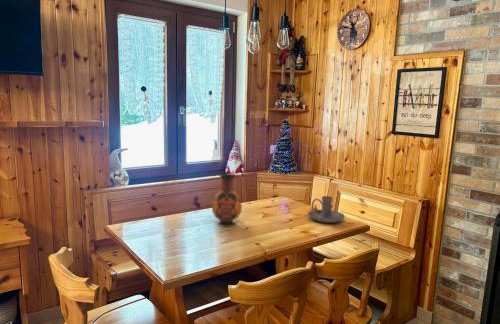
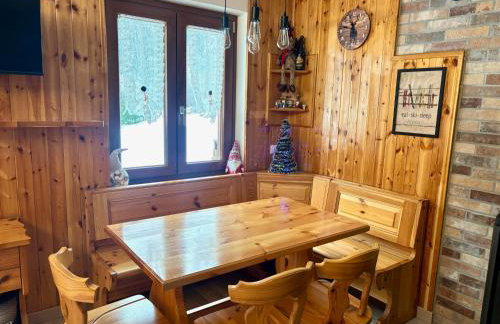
- candle holder (324, 207)
- vase (227, 199)
